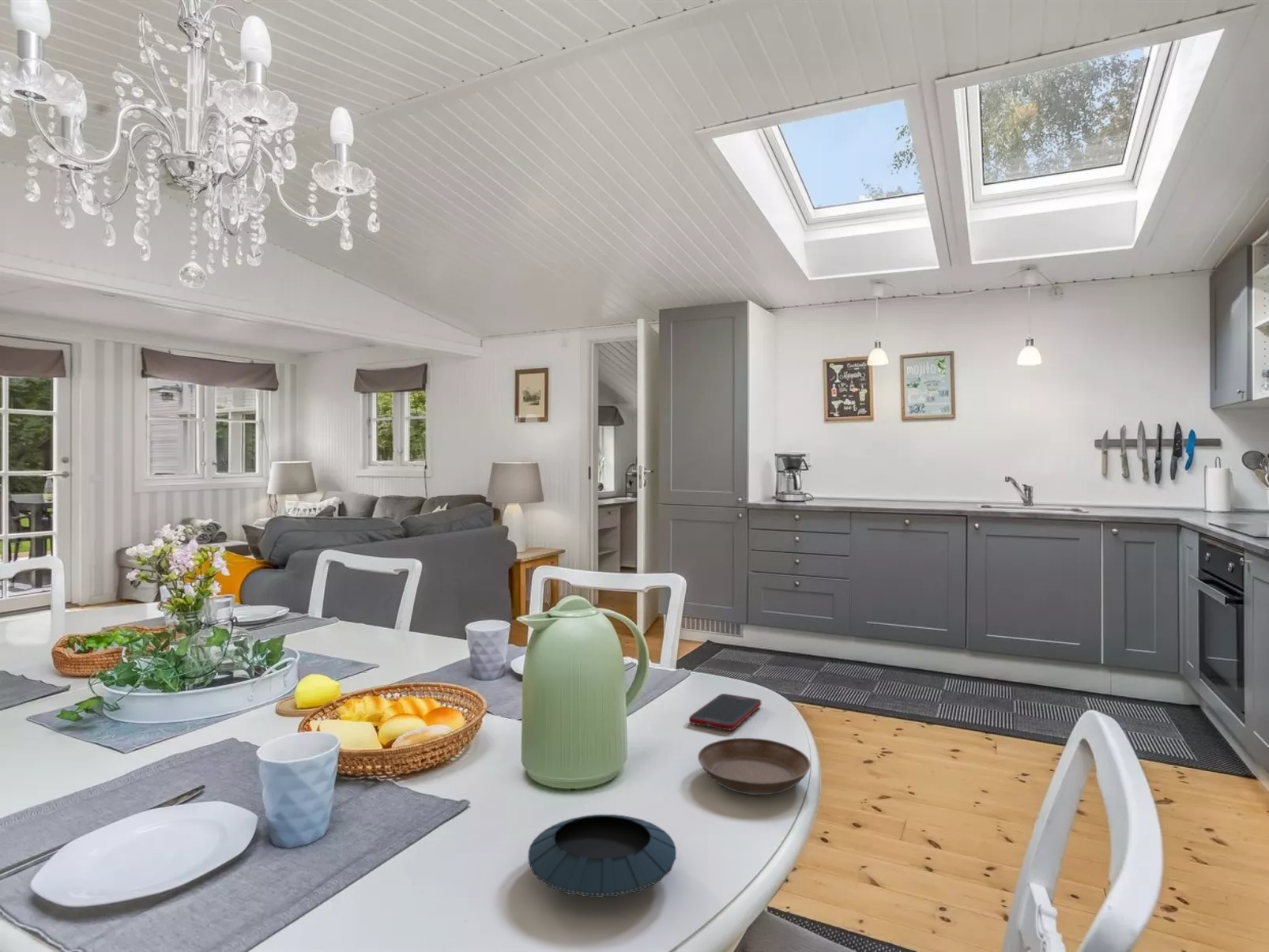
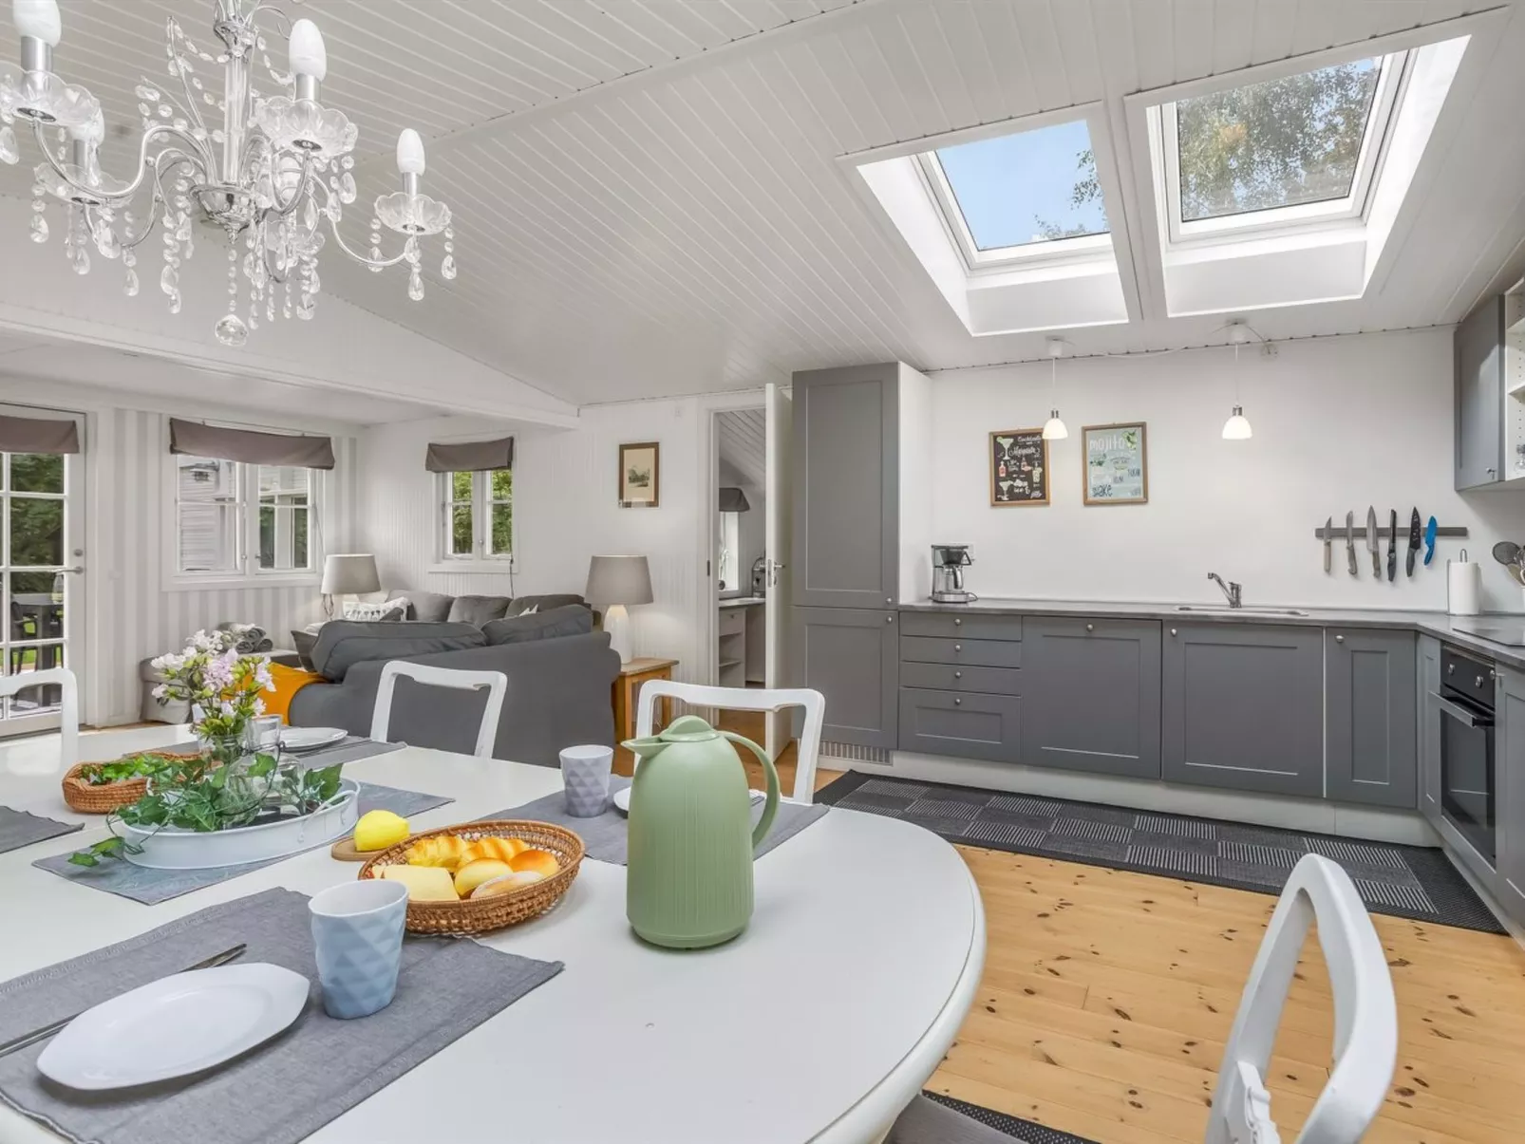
- saucer (753, 767)
- saucer (602, 846)
- cell phone (726, 711)
